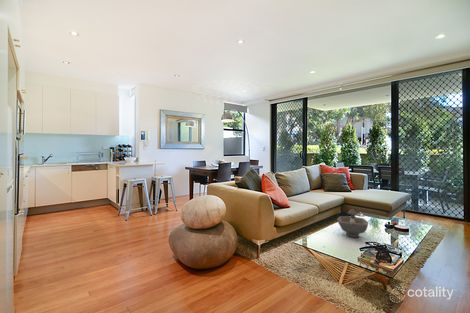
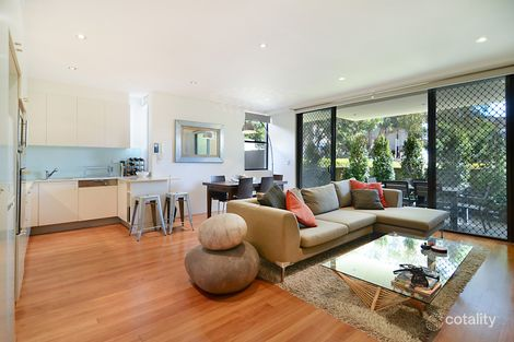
- decorative bowl (352, 221)
